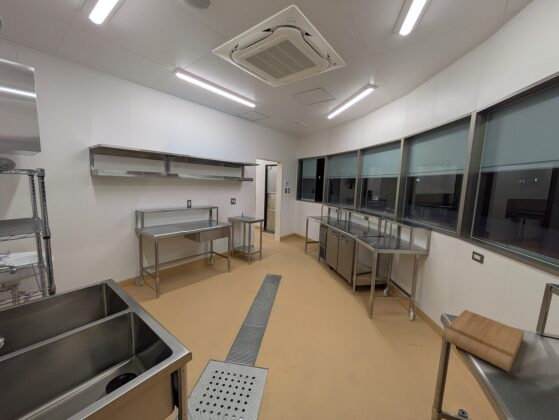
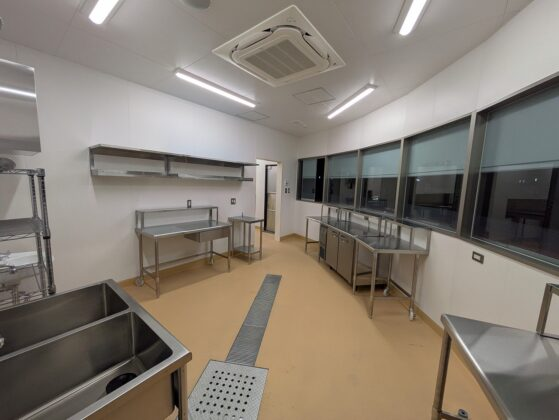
- cutting board (483, 335)
